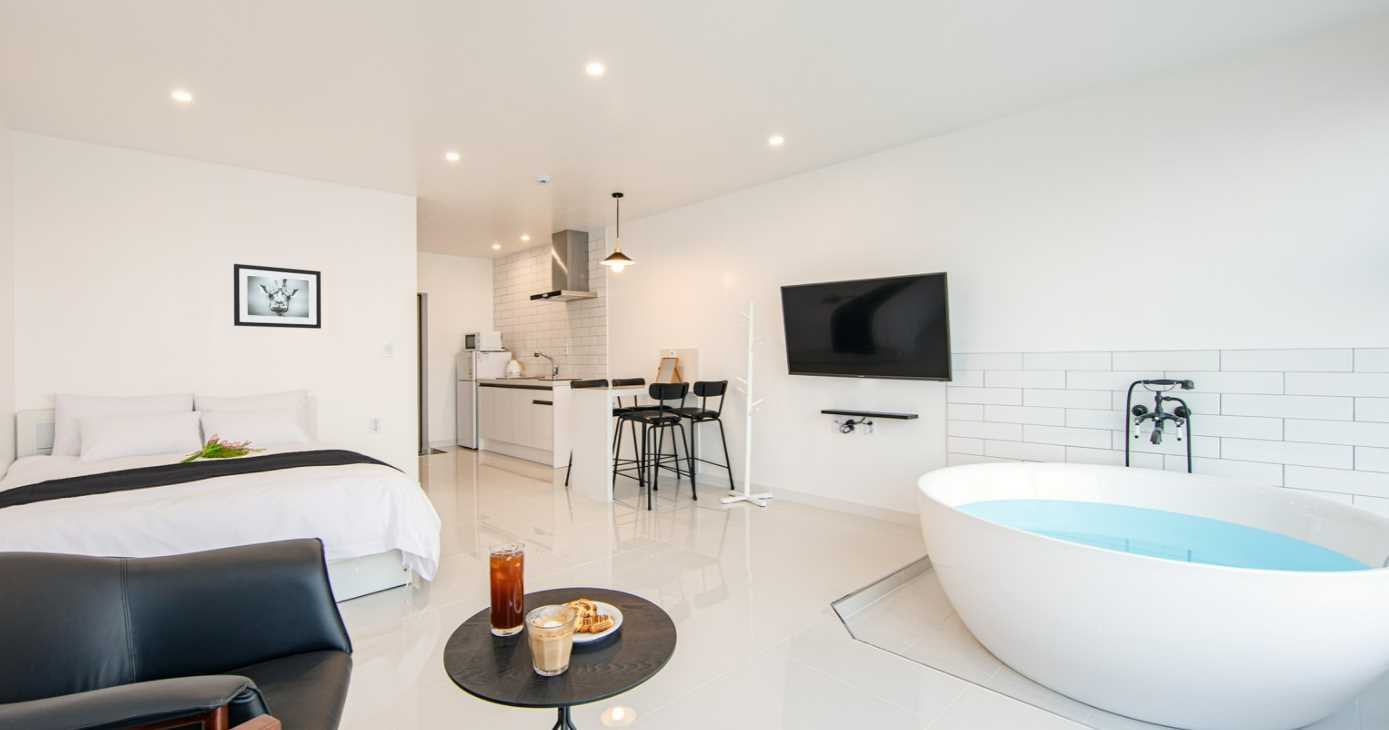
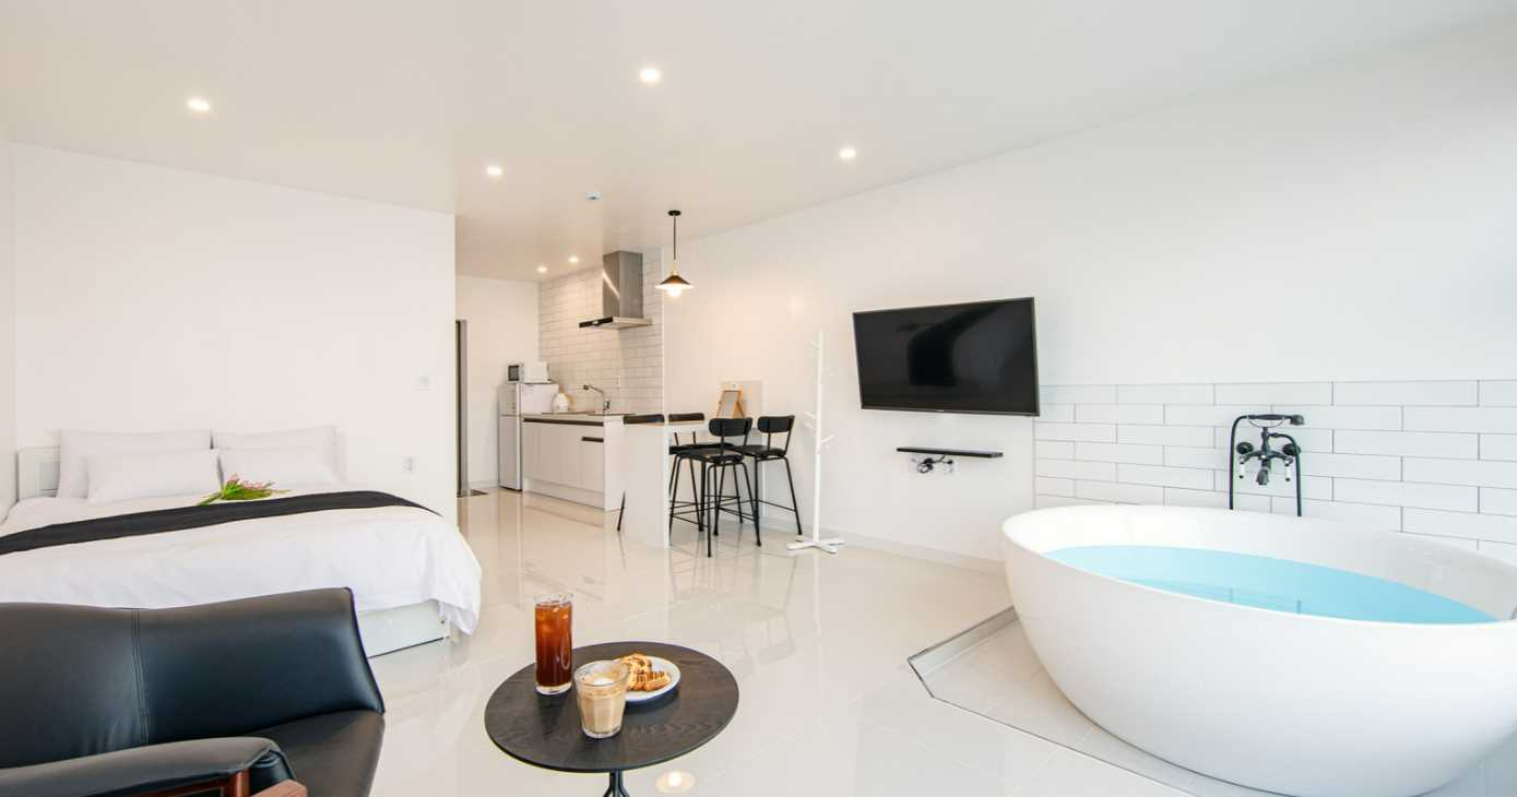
- wall art (279, 297)
